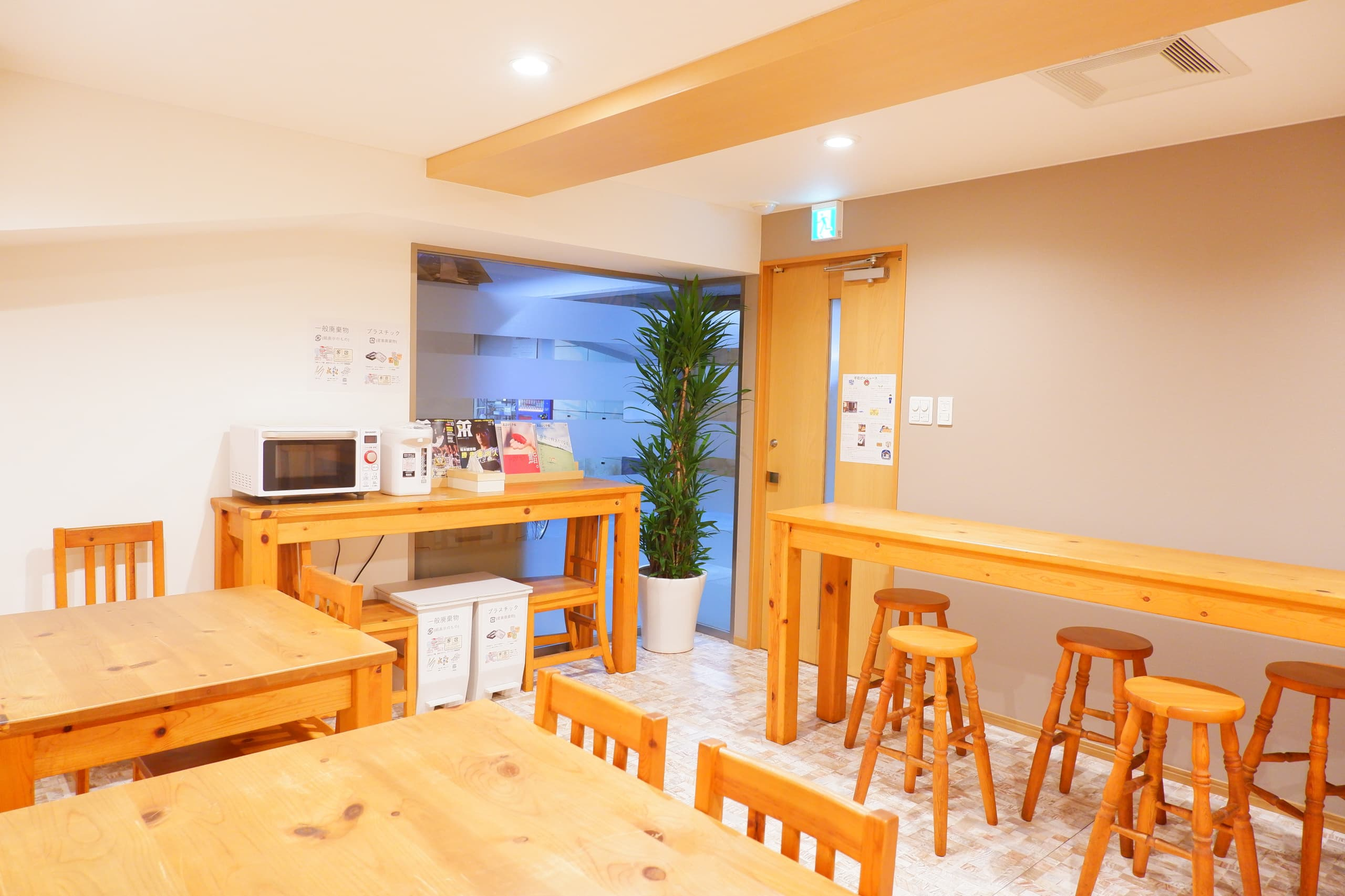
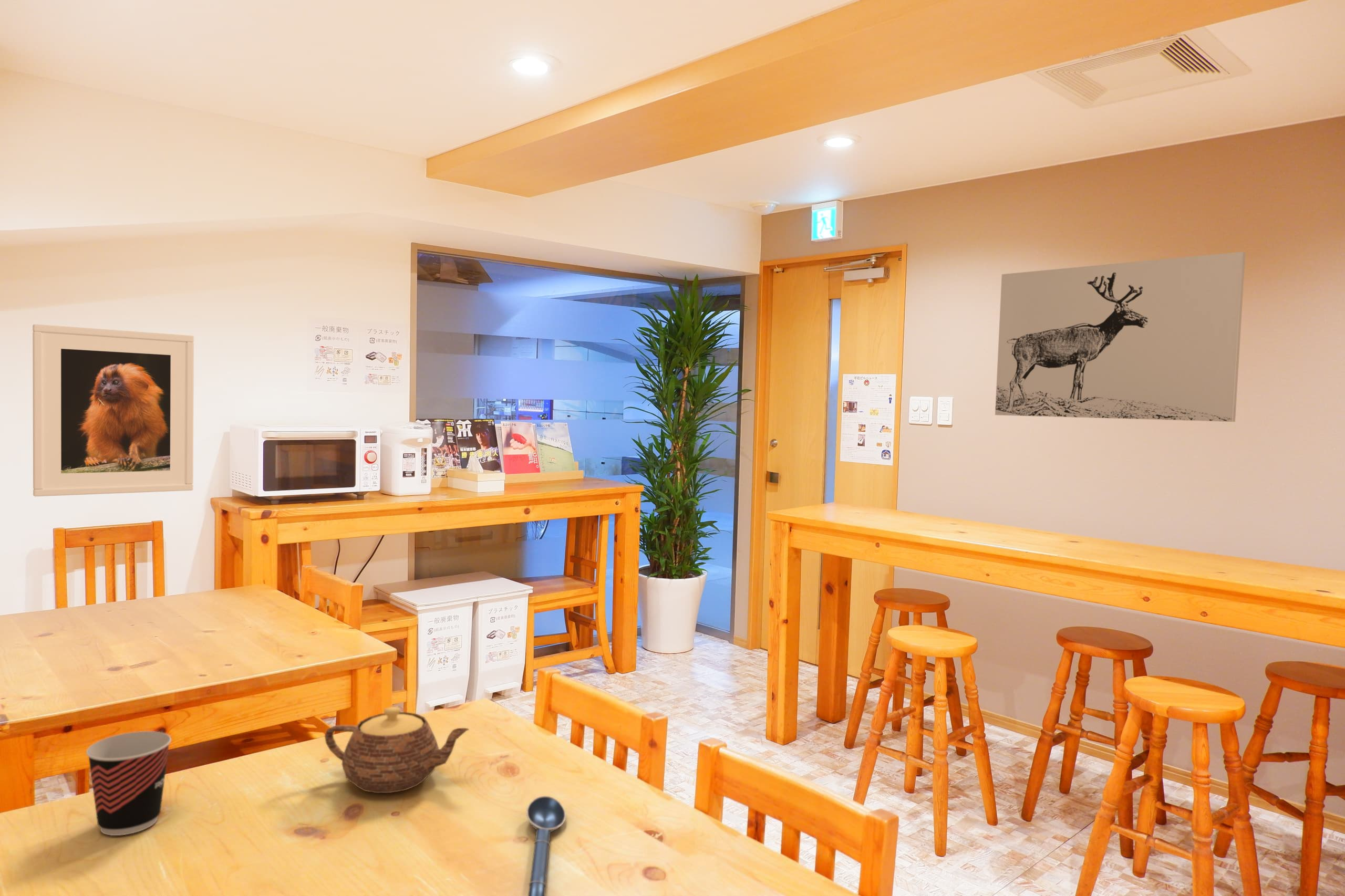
+ spoon (537, 846)
+ cup (129, 784)
+ wall art (1108, 341)
+ teapot (396, 745)
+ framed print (117, 412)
